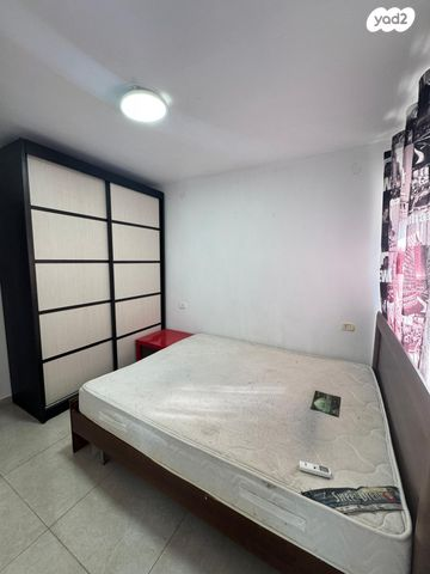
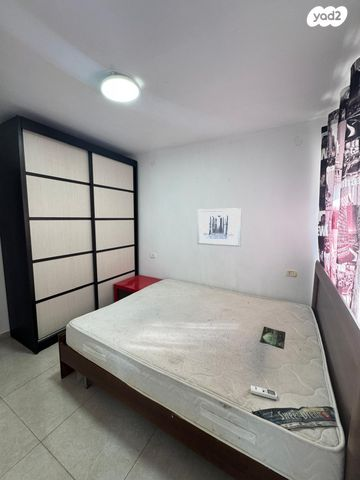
+ wall art (218, 227)
